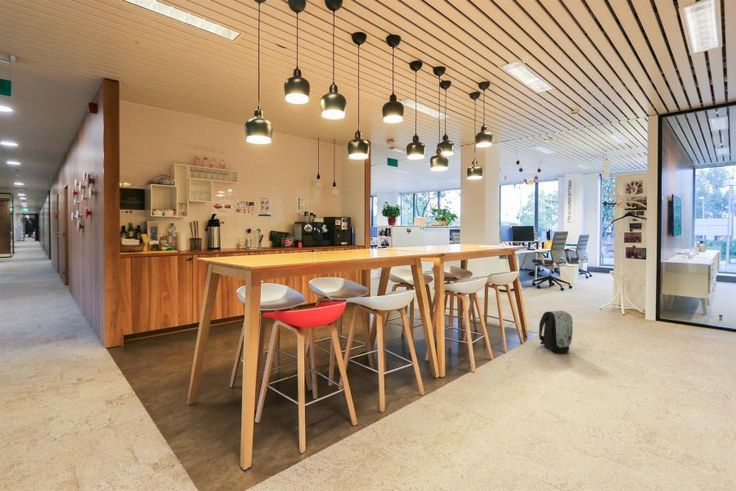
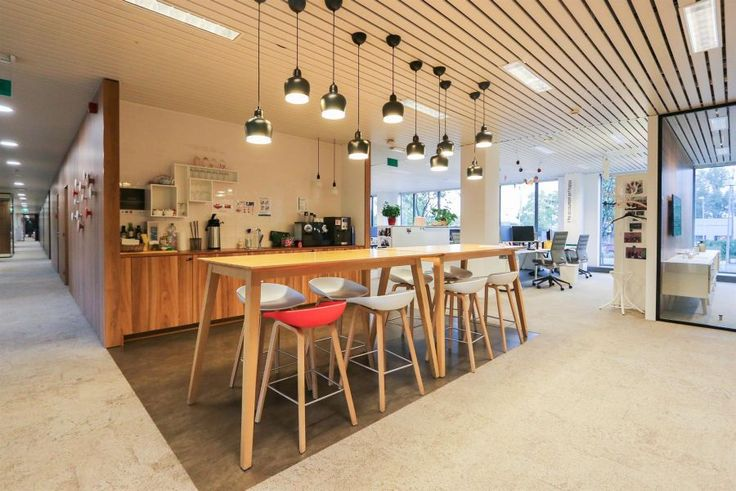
- backpack (556, 329)
